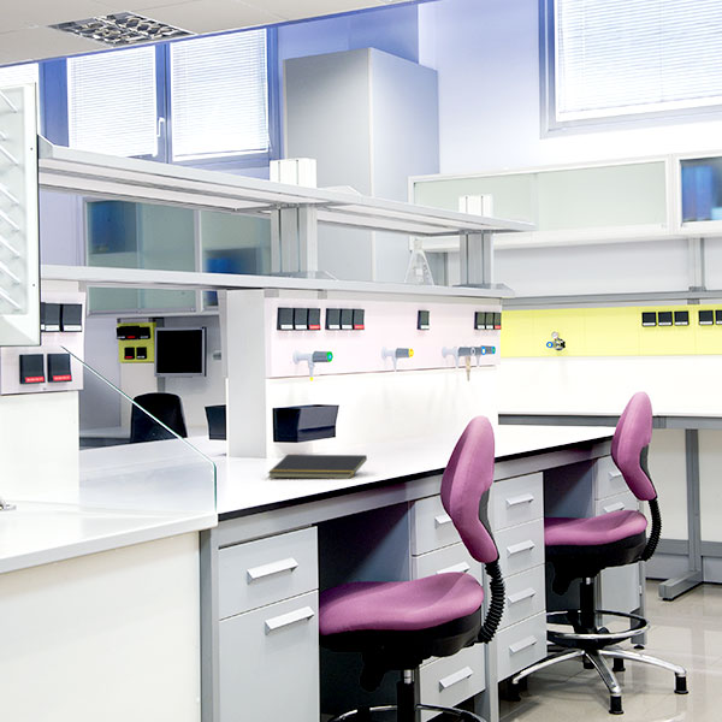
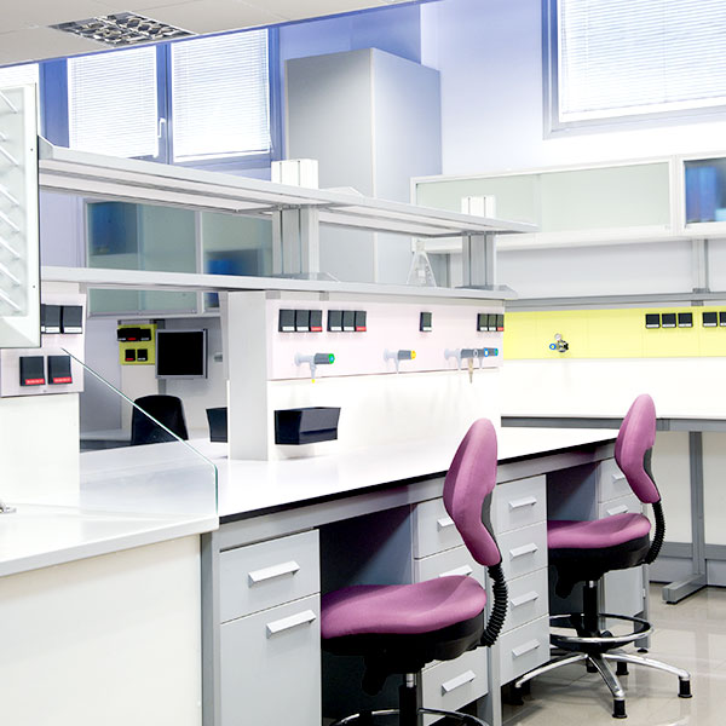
- notepad (318, 466)
